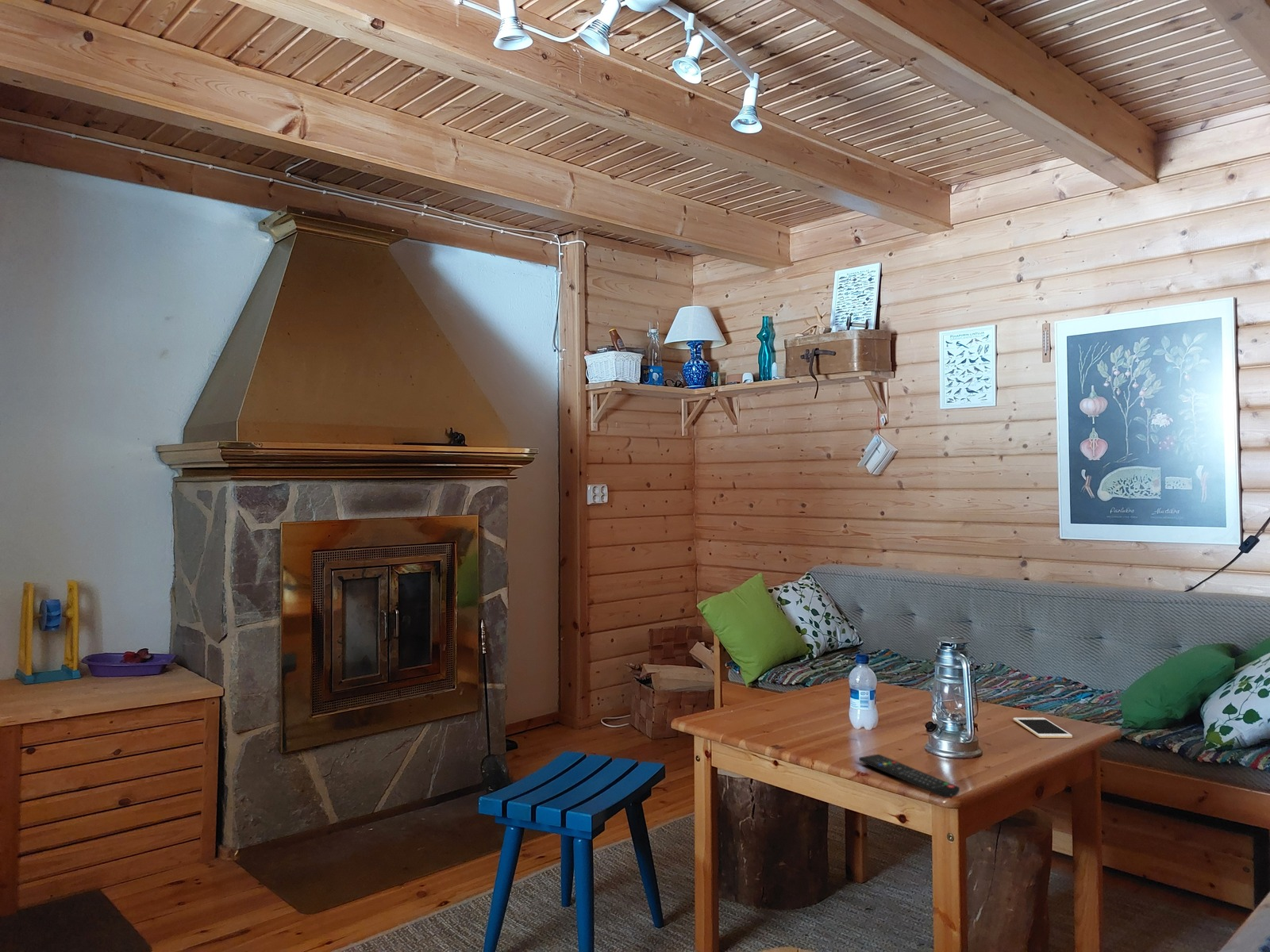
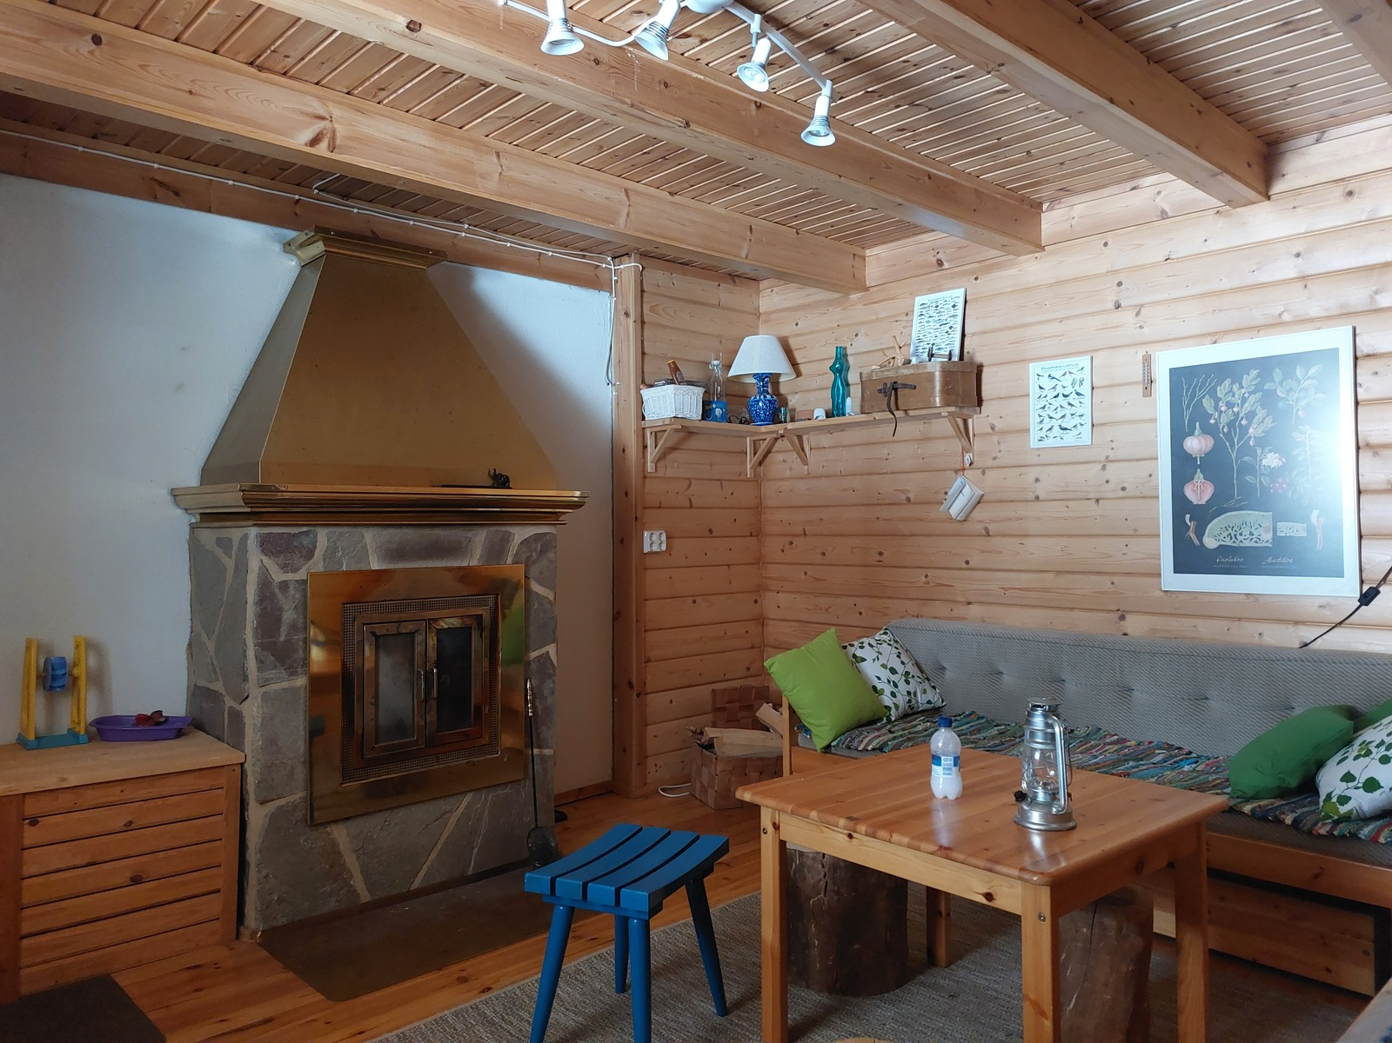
- remote control (907, 775)
- cell phone (1041, 727)
